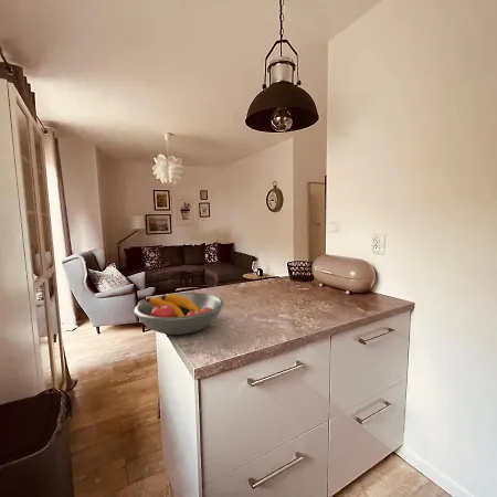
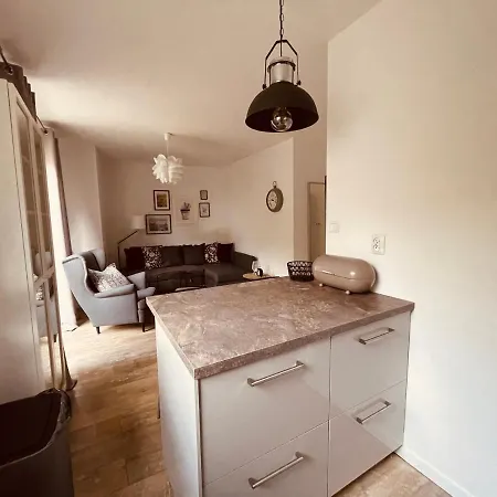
- fruit bowl (180, 311)
